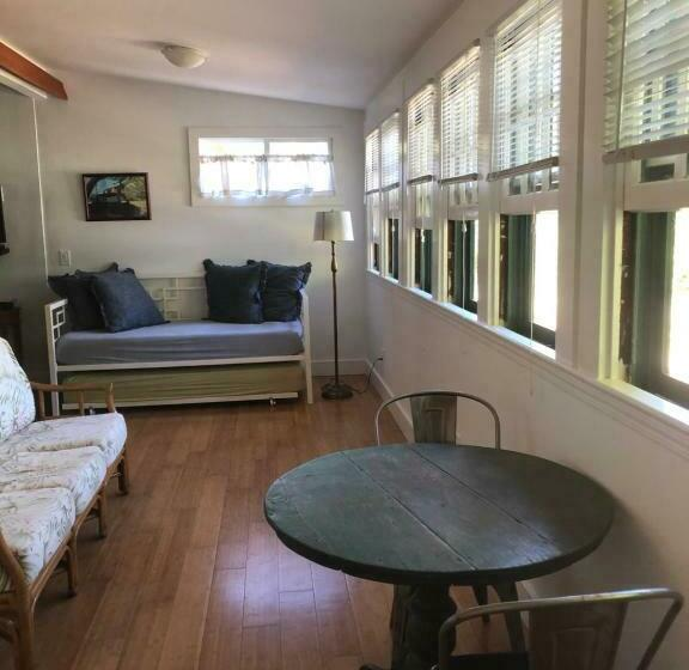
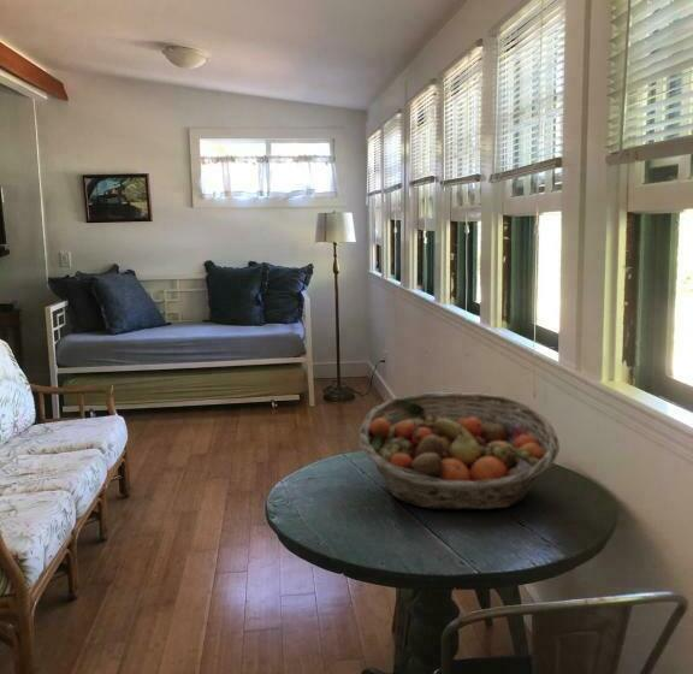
+ fruit basket (456, 448)
